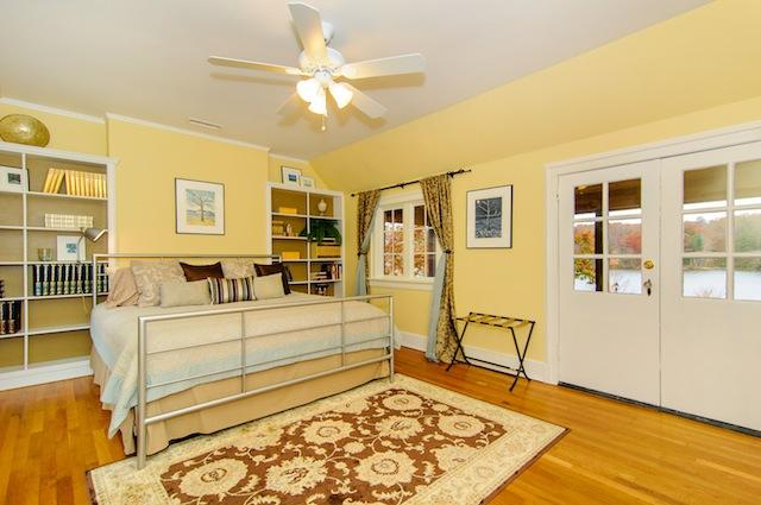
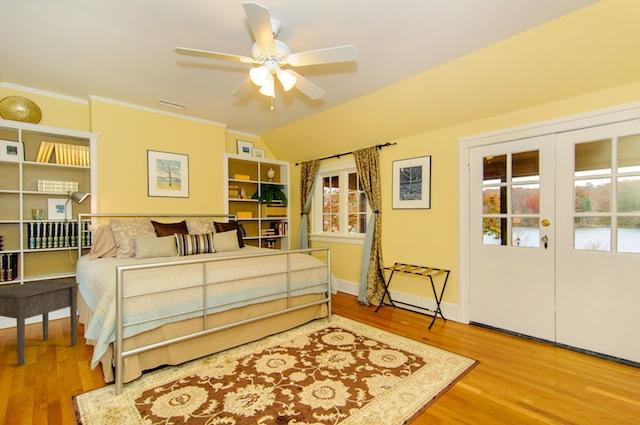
+ nightstand (33, 316)
